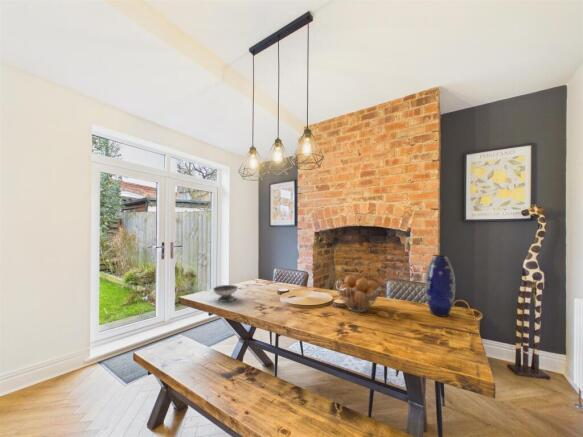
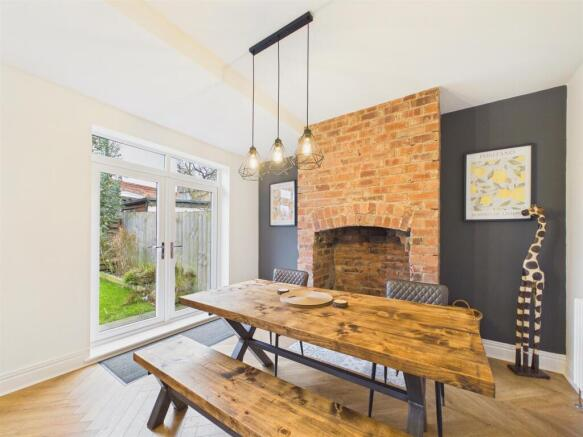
- bowl (225, 293)
- fruit basket (357, 292)
- vase (439, 284)
